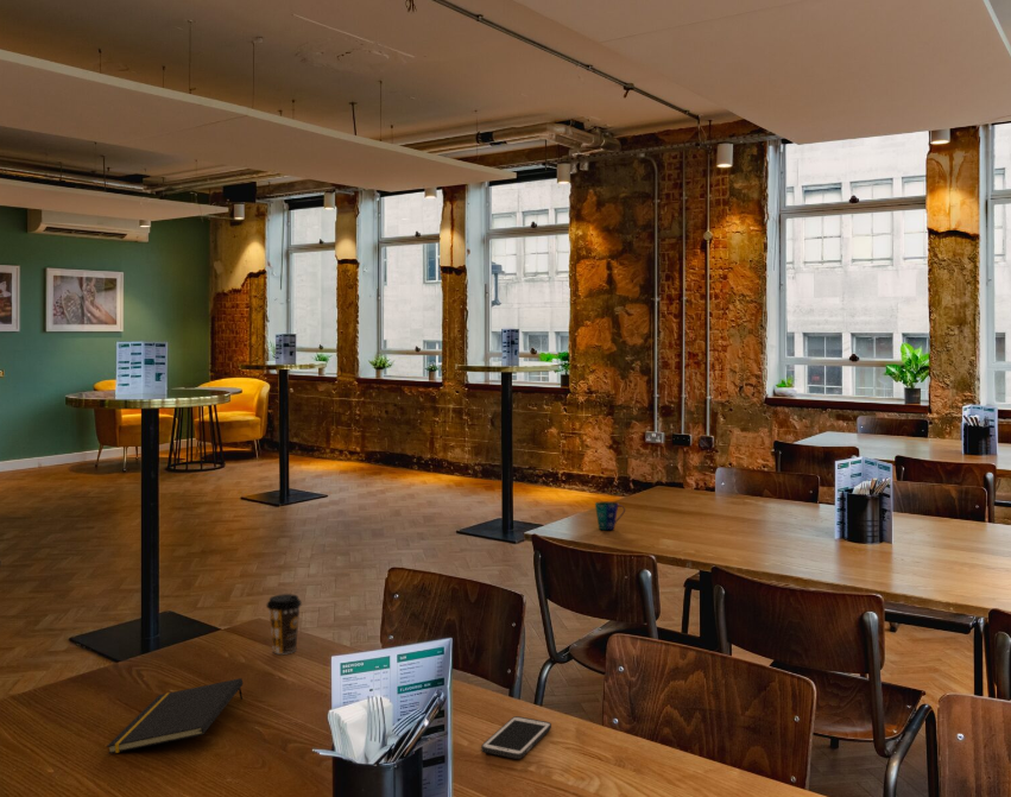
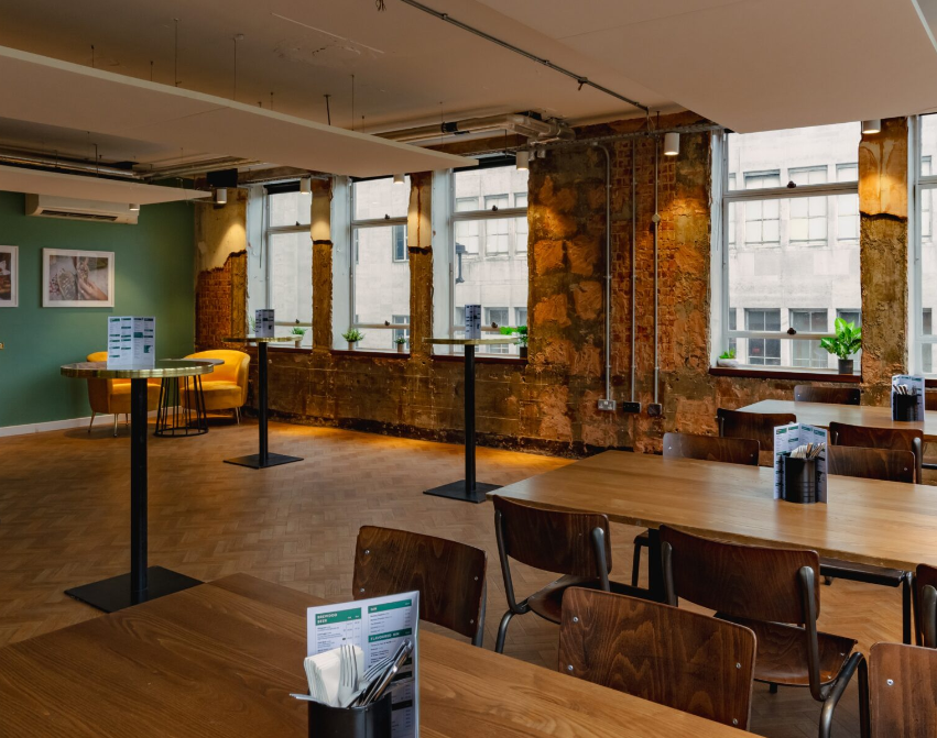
- notepad (179, 713)
- cup (609, 515)
- coffee cup (284, 624)
- cell phone (517, 736)
